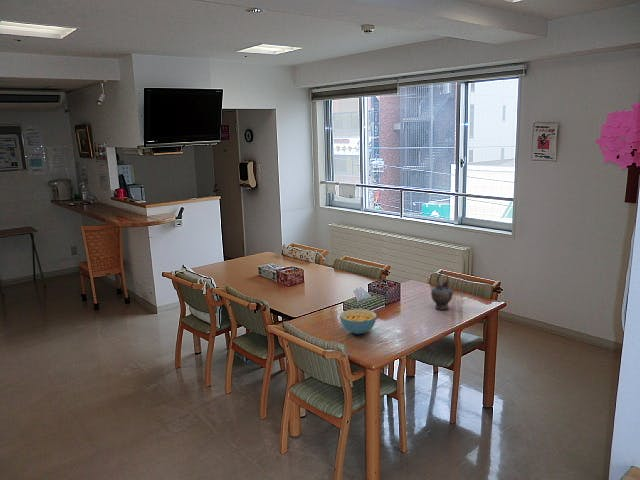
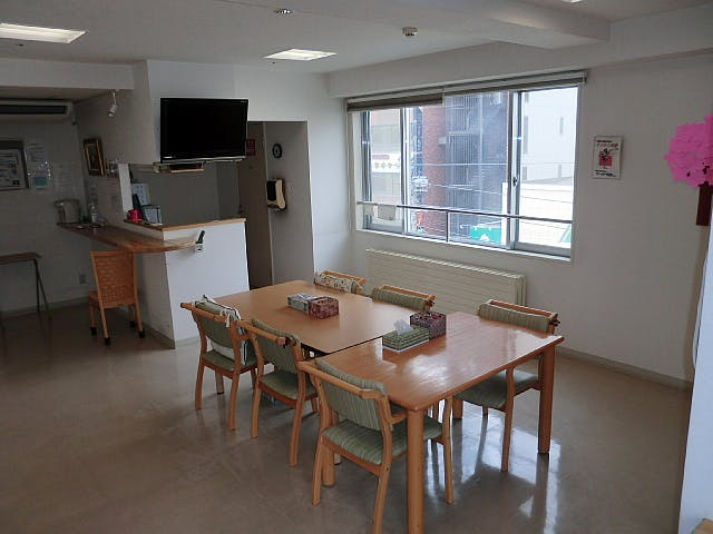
- cereal bowl (358, 323)
- teapot (443, 291)
